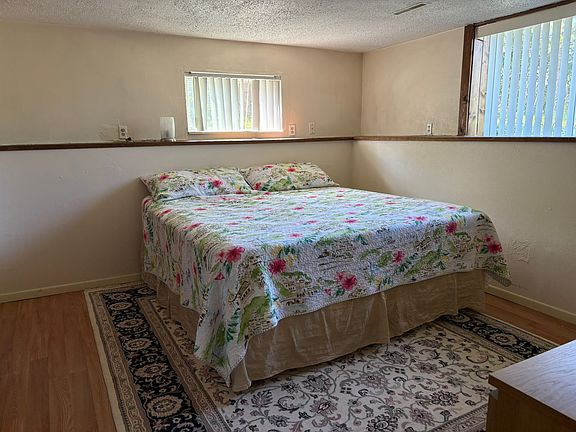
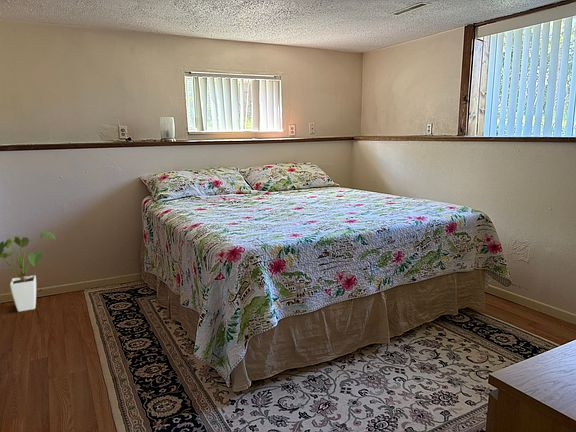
+ house plant (26, 271)
